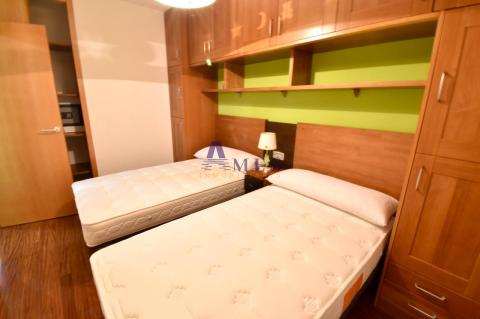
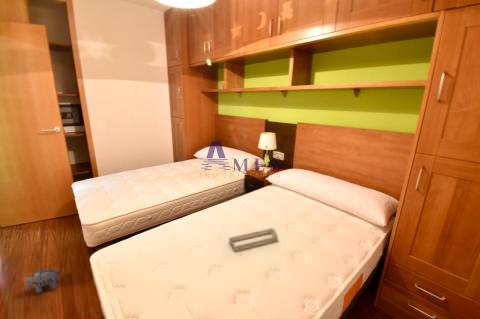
+ plush toy (43, 280)
+ tray (253, 235)
